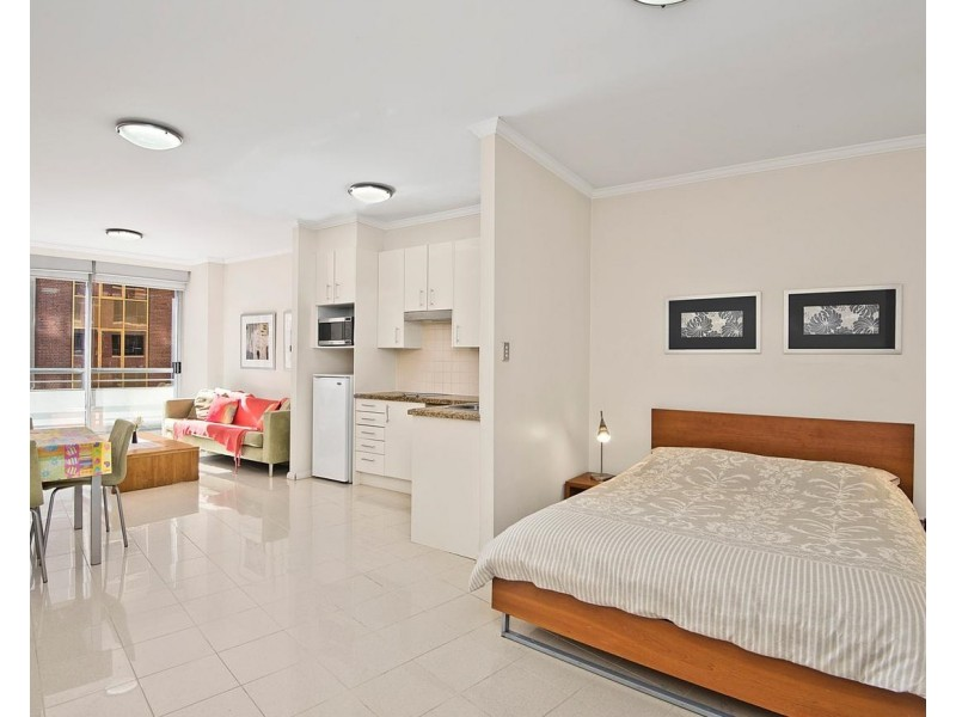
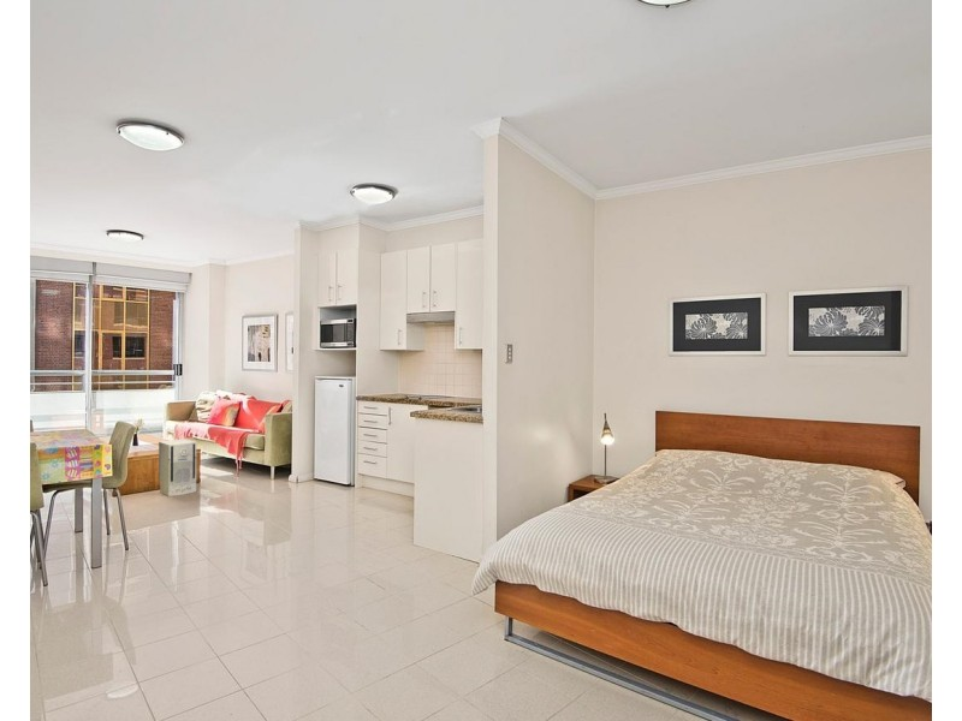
+ air purifier (177, 466)
